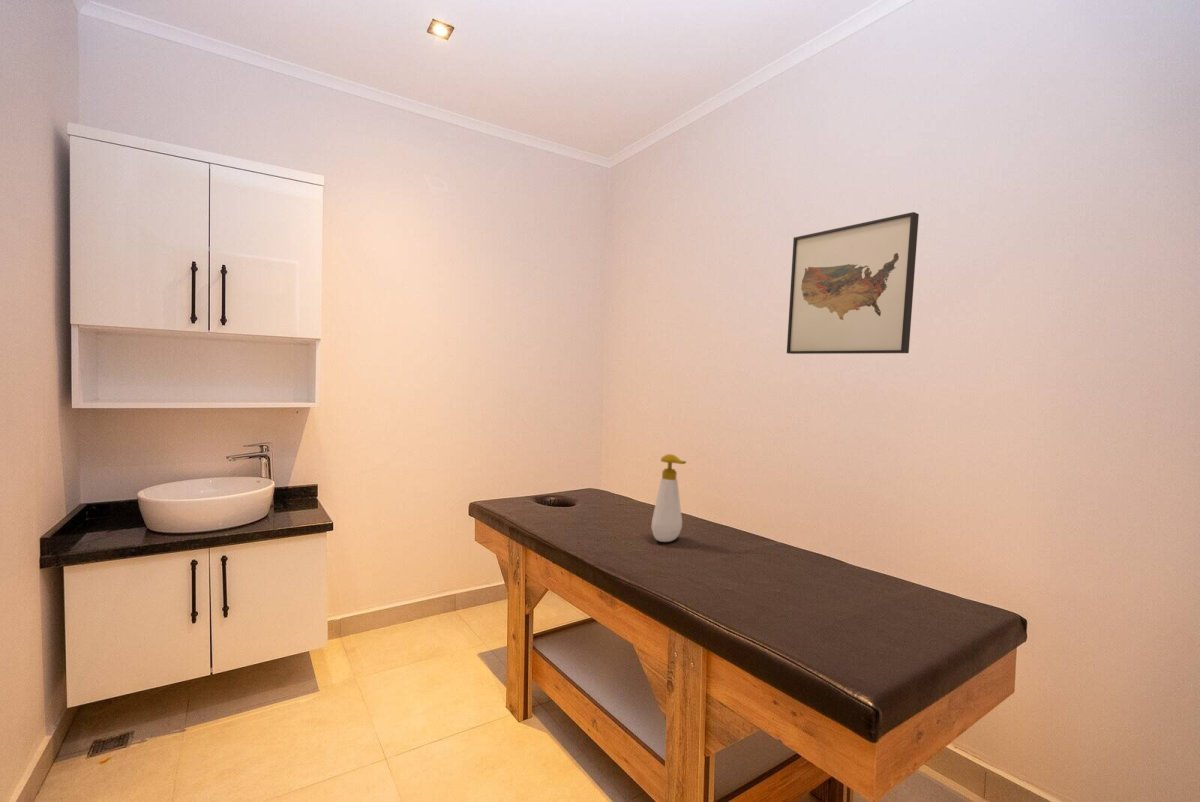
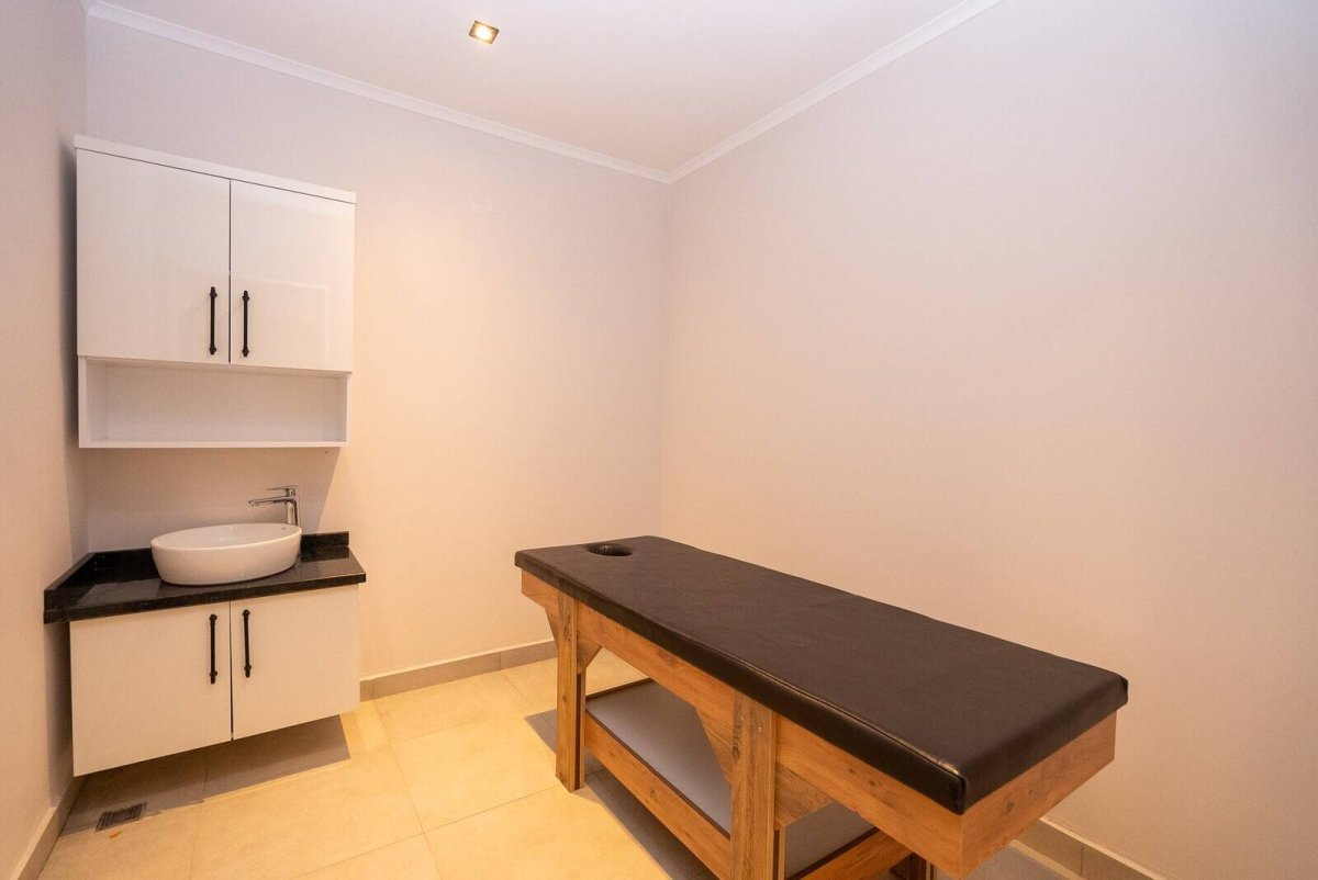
- soap bottle (670, 497)
- wall art (846, 290)
